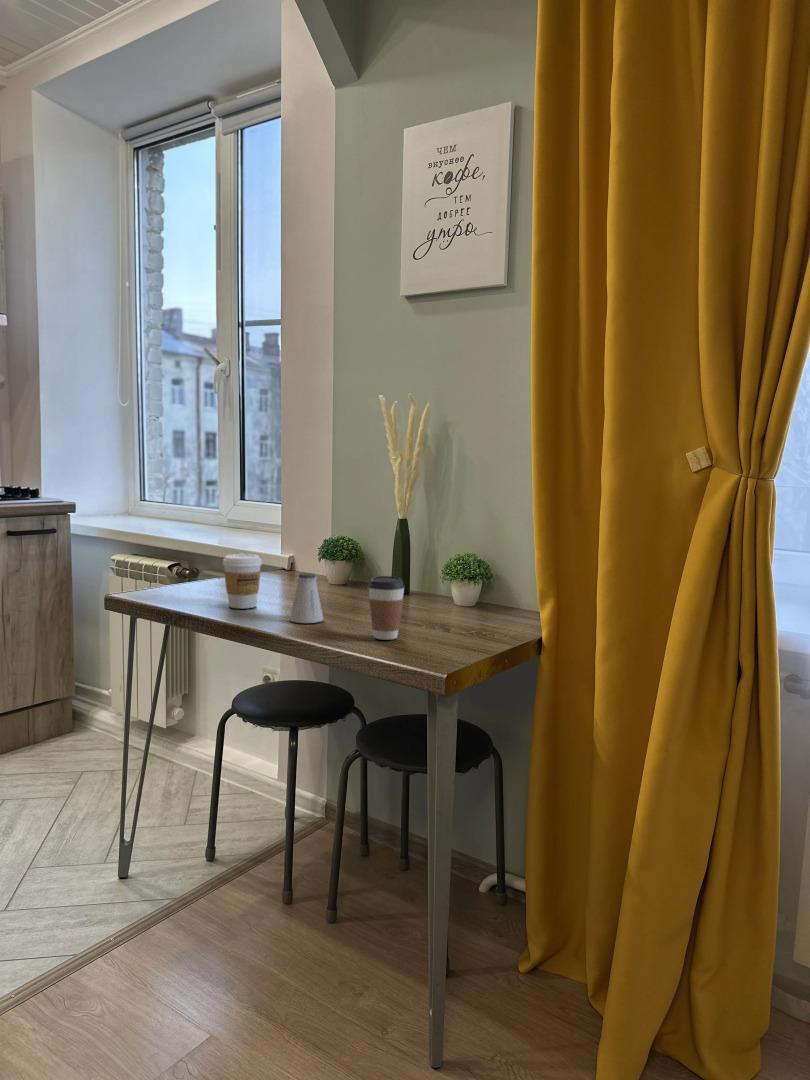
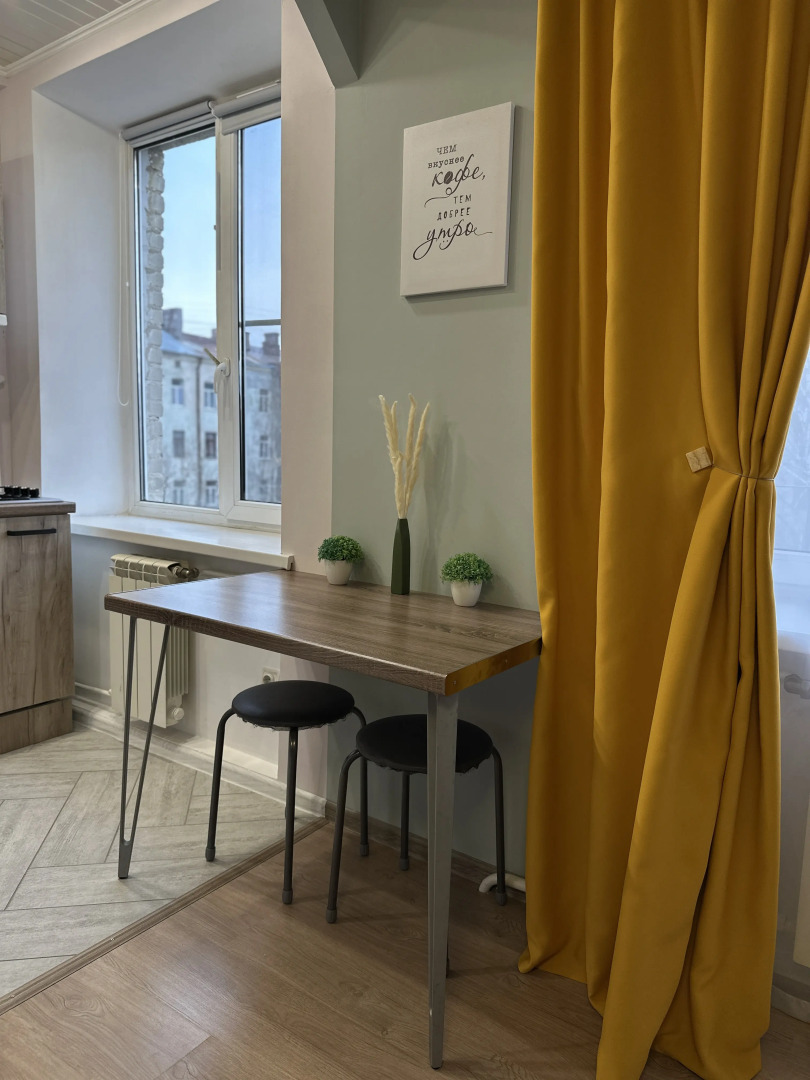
- coffee cup (386, 608)
- saltshaker (306, 596)
- coffee cup (242, 580)
